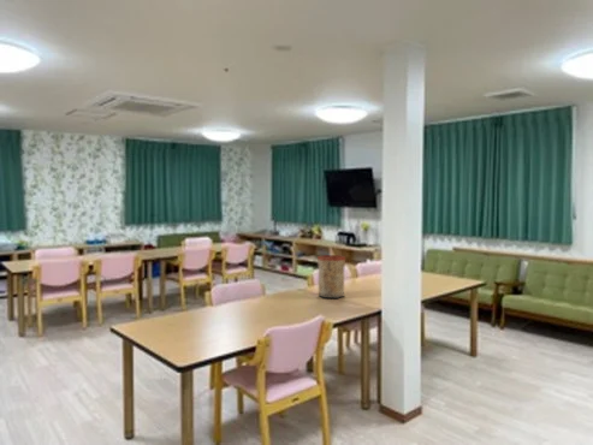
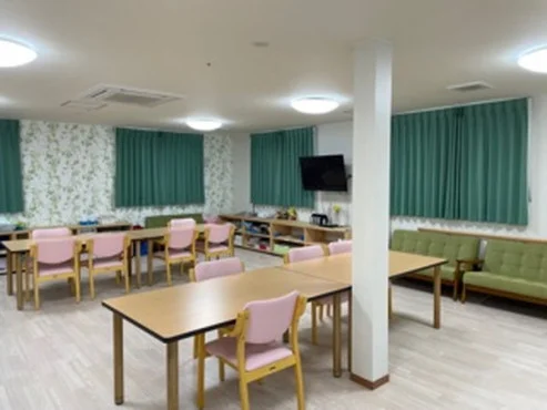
- vase (331, 275)
